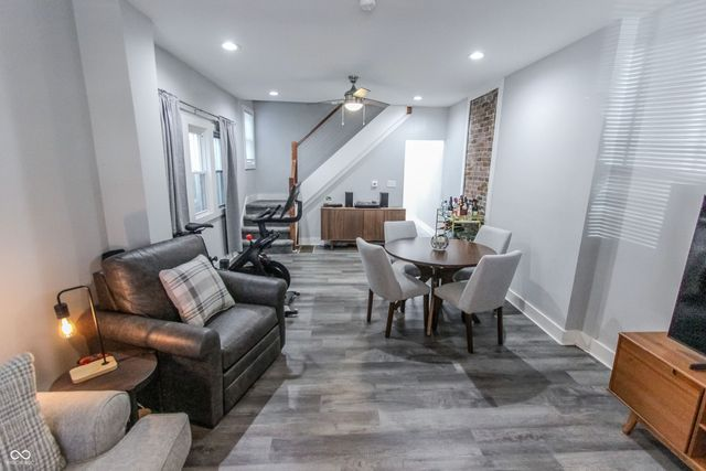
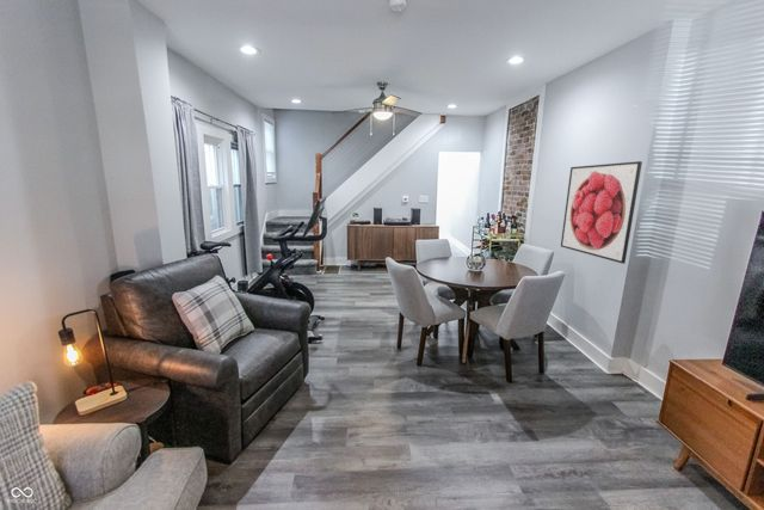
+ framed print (594, 210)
